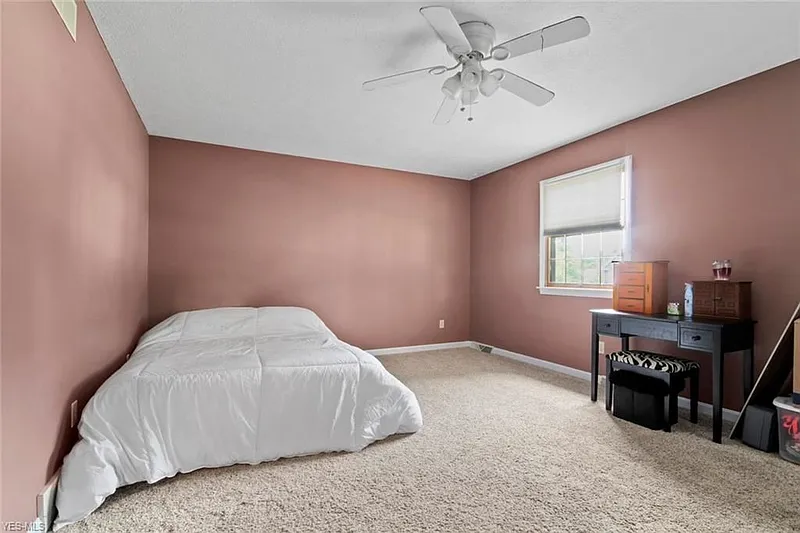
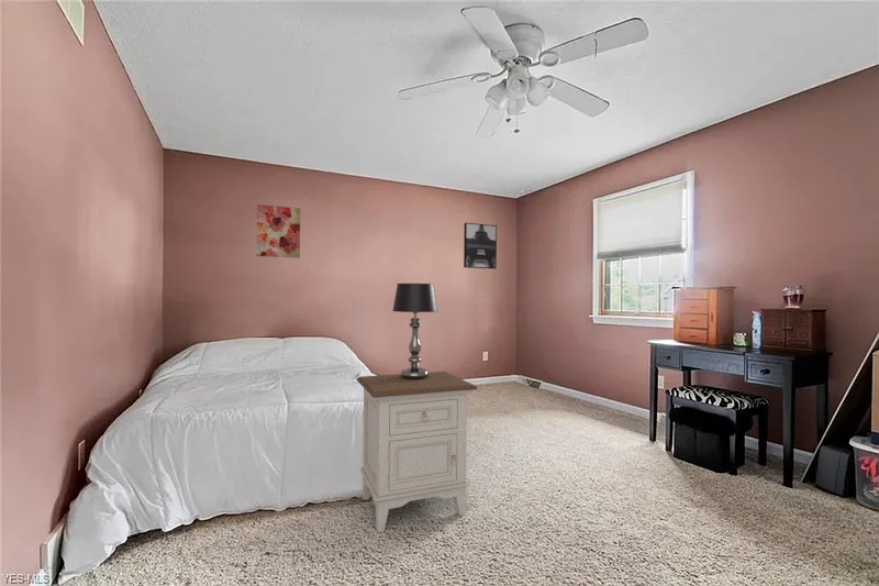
+ wall art (480, 245)
+ nightstand (413, 444)
+ table lamp (414, 330)
+ wall art (278, 231)
